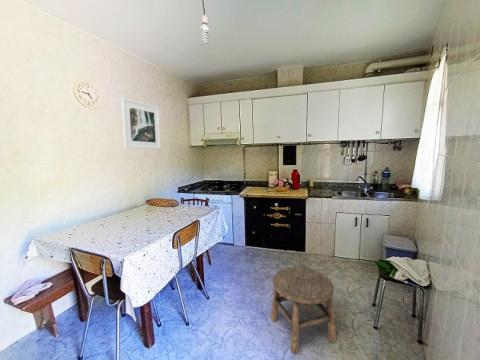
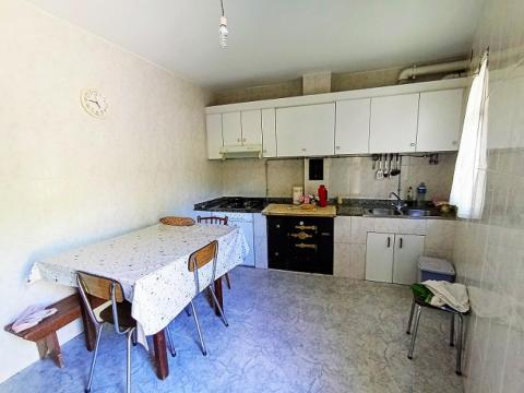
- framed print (143, 126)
- stool (301, 303)
